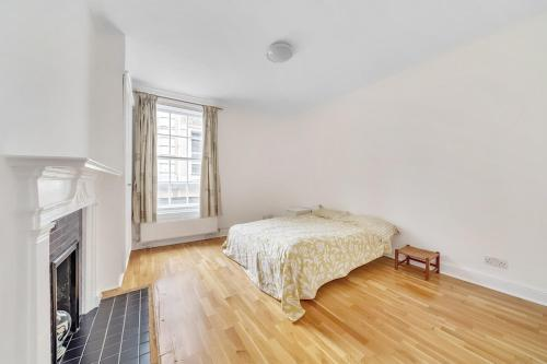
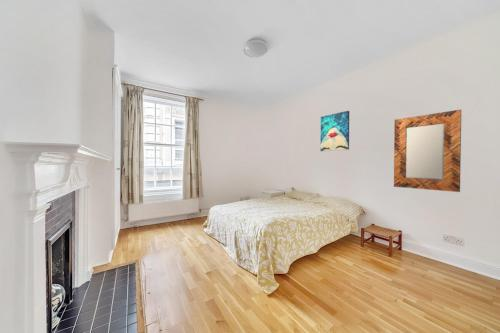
+ wall art (334, 132)
+ home mirror (424, 152)
